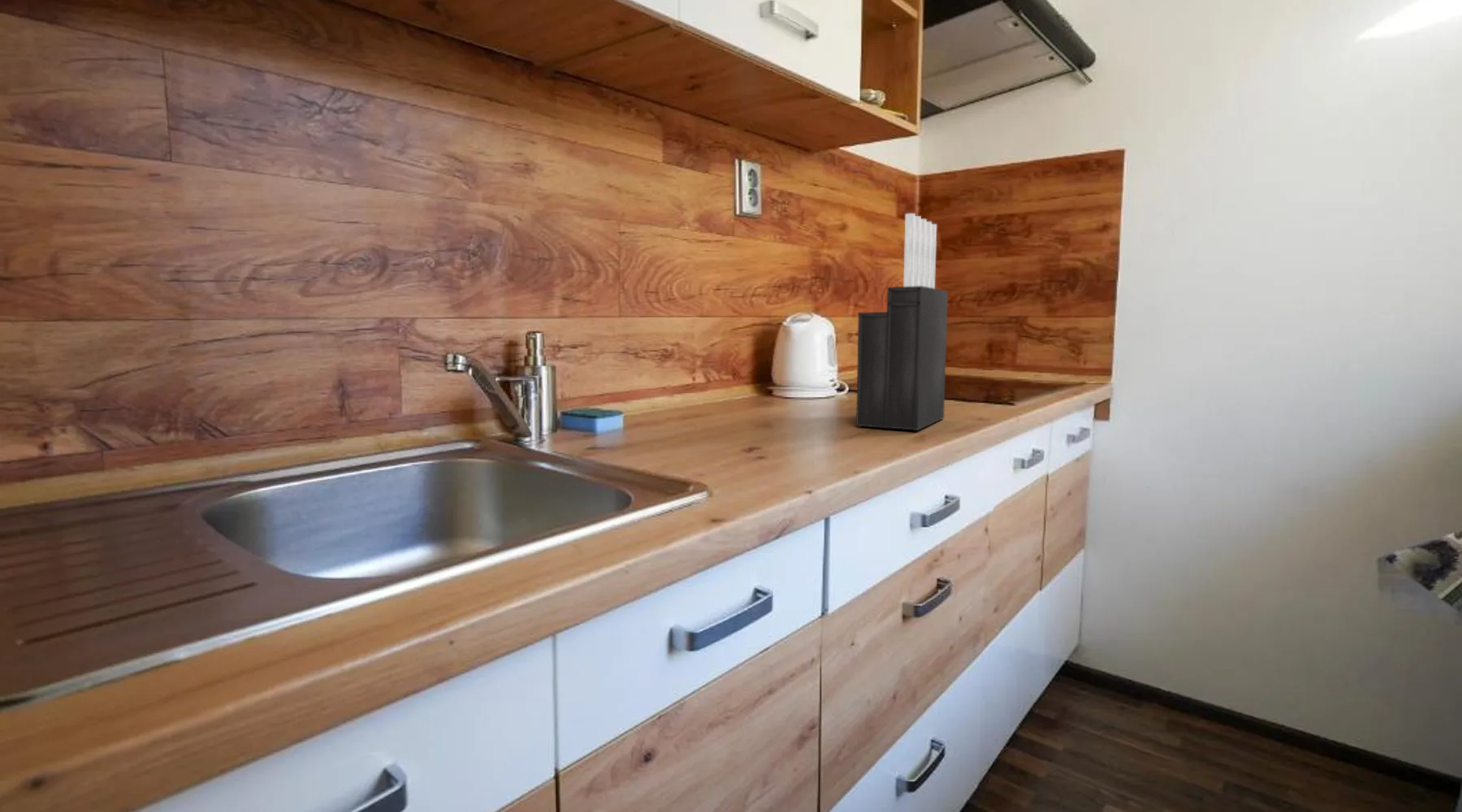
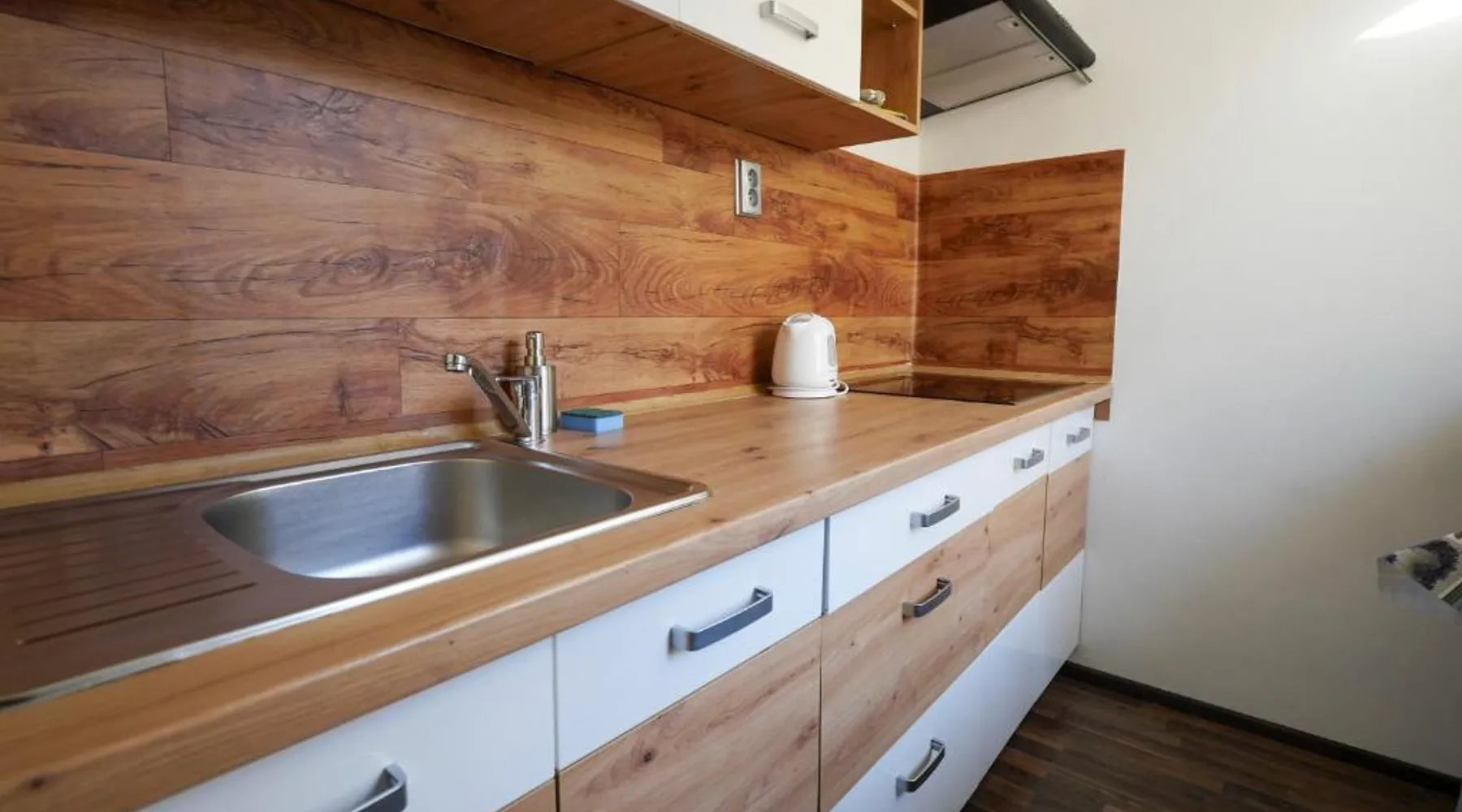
- knife block (898, 322)
